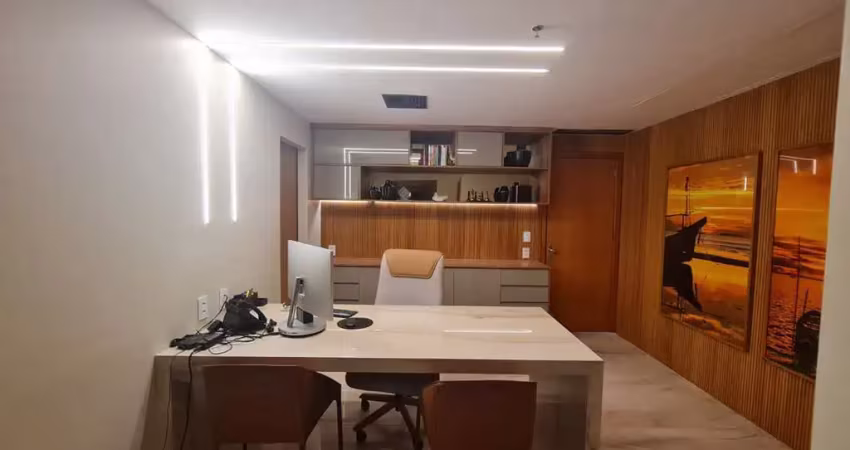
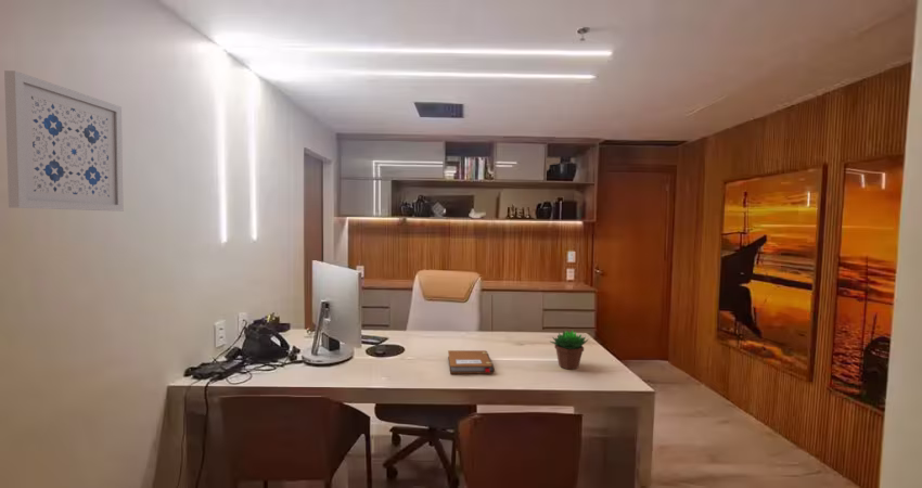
+ wall art (72, 151)
+ succulent plant (569, 348)
+ notebook (470, 361)
